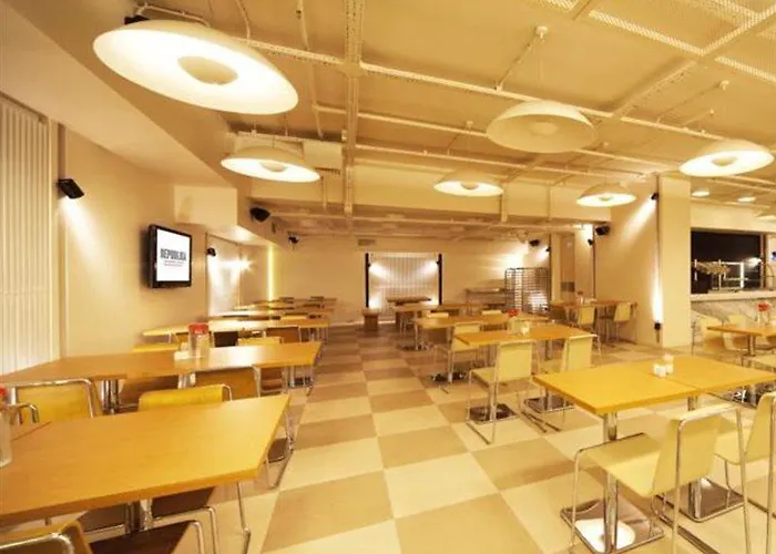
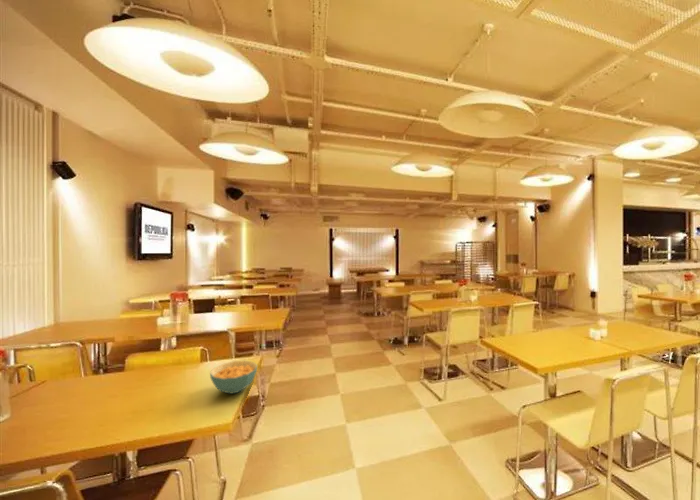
+ cereal bowl (234, 379)
